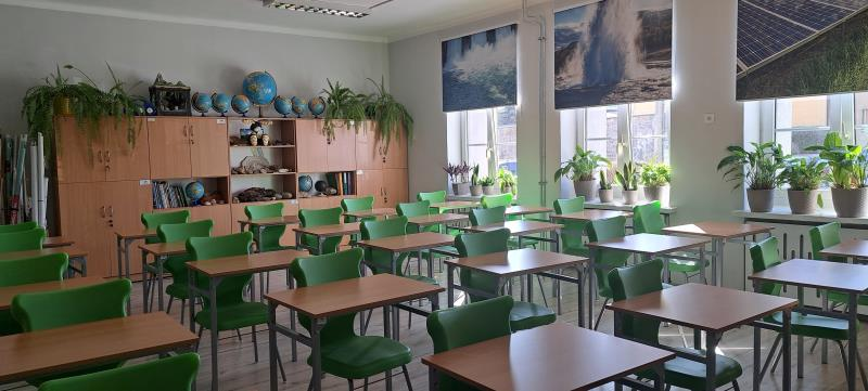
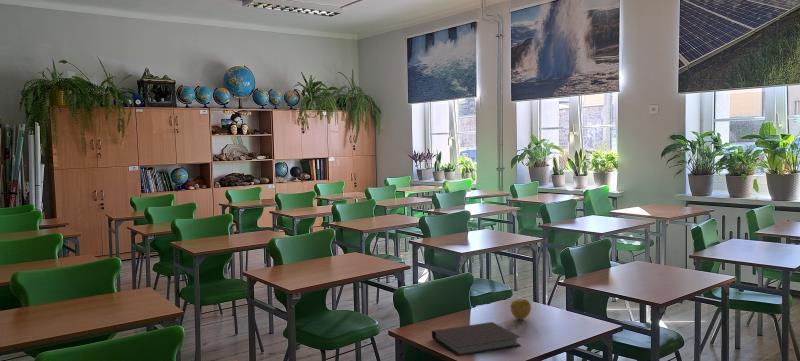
+ notebook (475, 337)
+ apple (520, 308)
